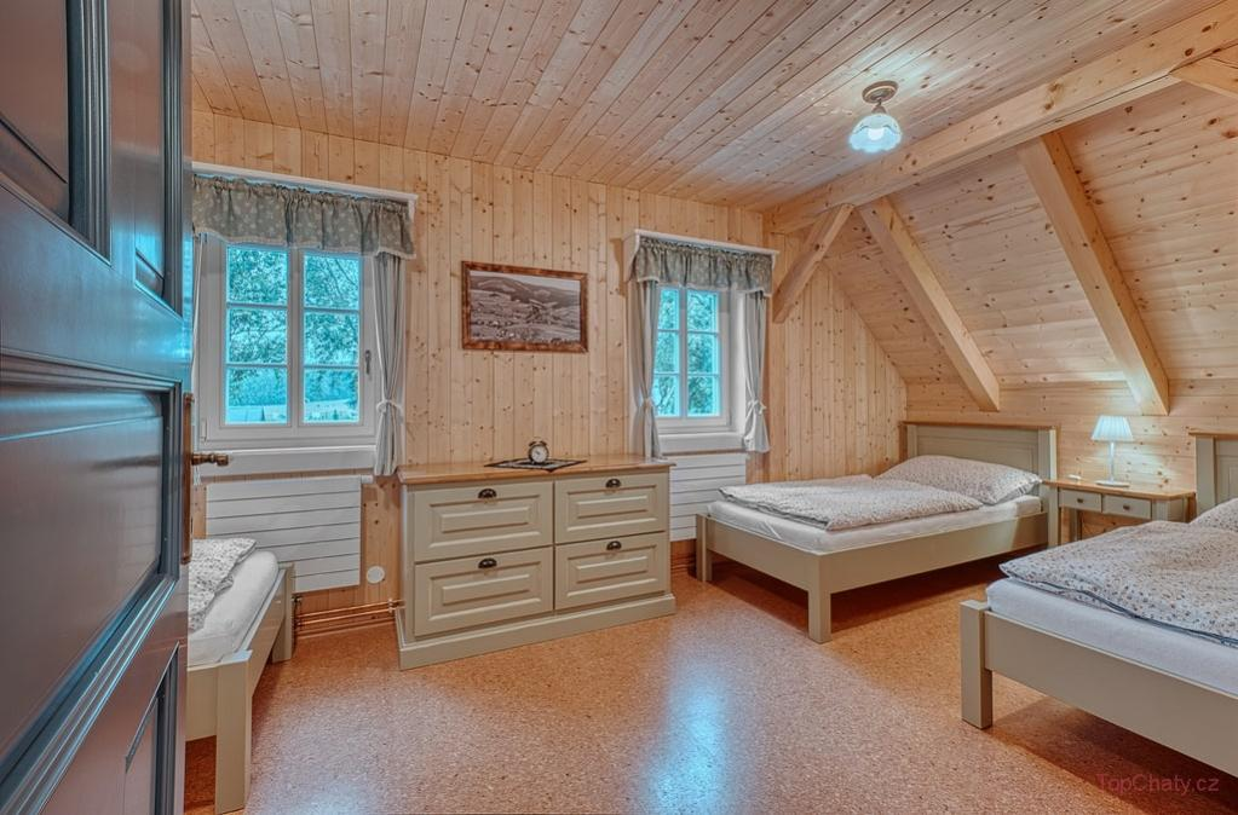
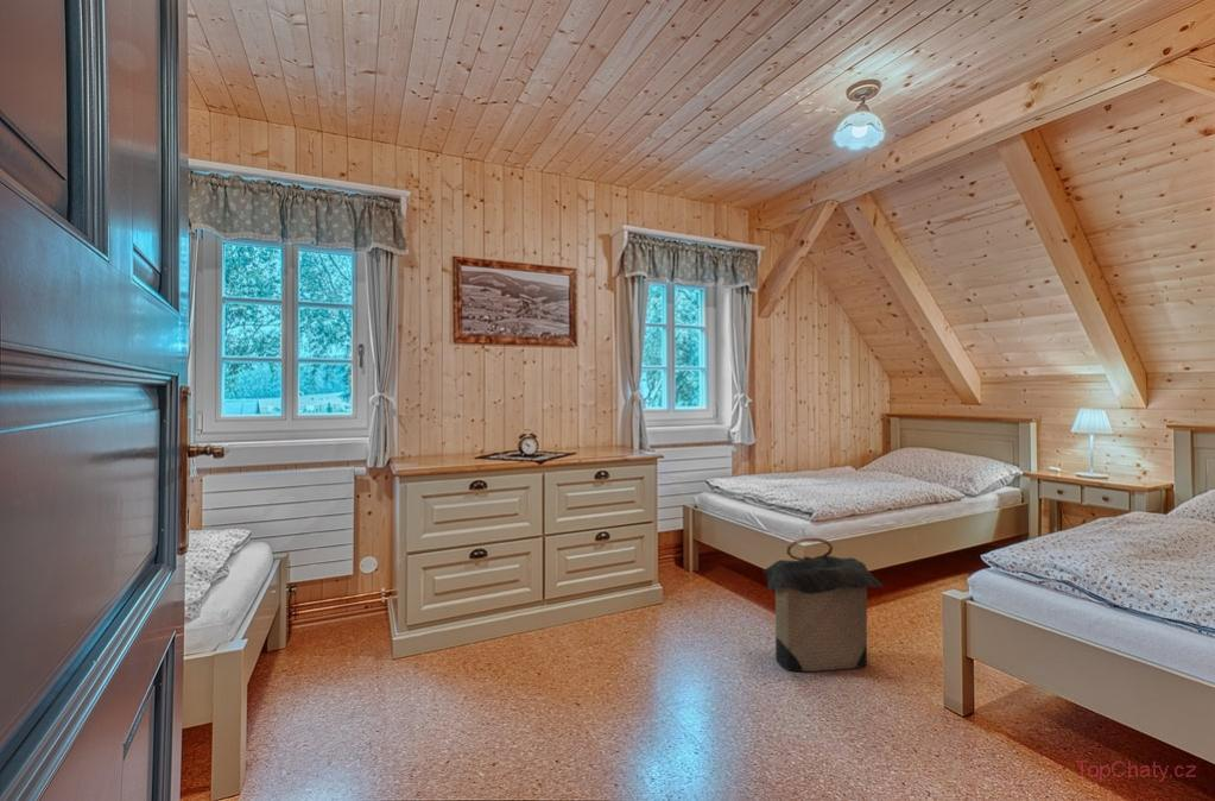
+ laundry hamper (821, 595)
